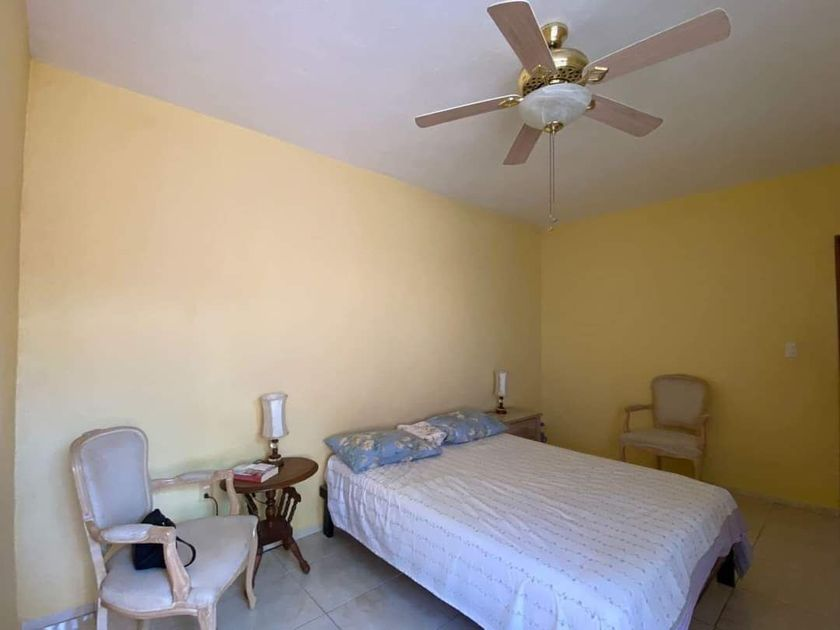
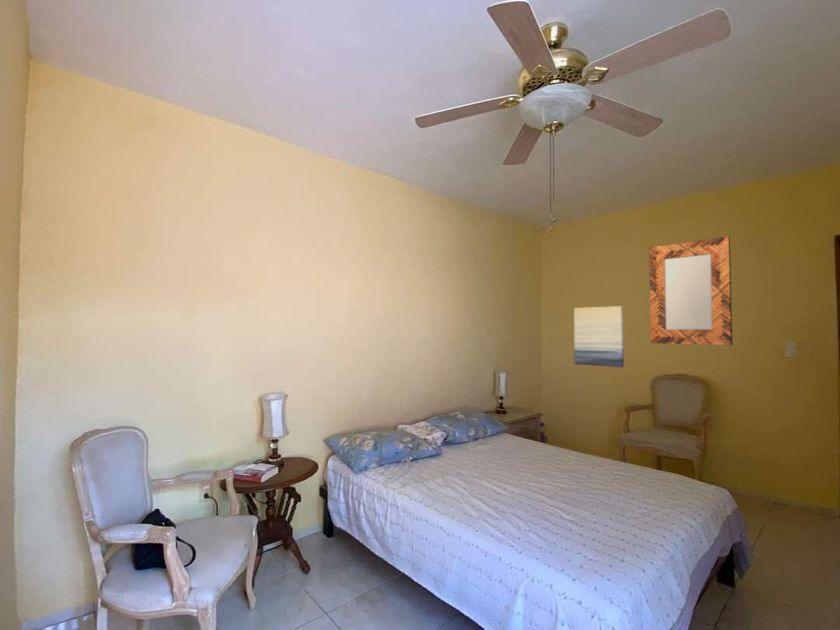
+ wall art (597, 336)
+ home mirror (688, 293)
